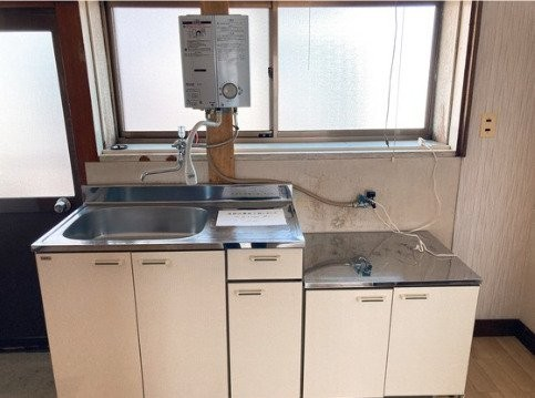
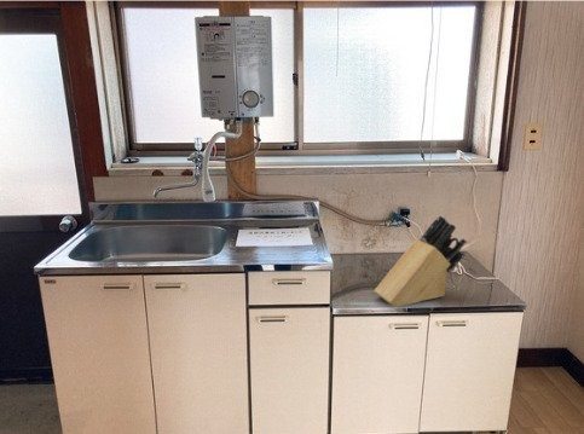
+ knife block (421, 257)
